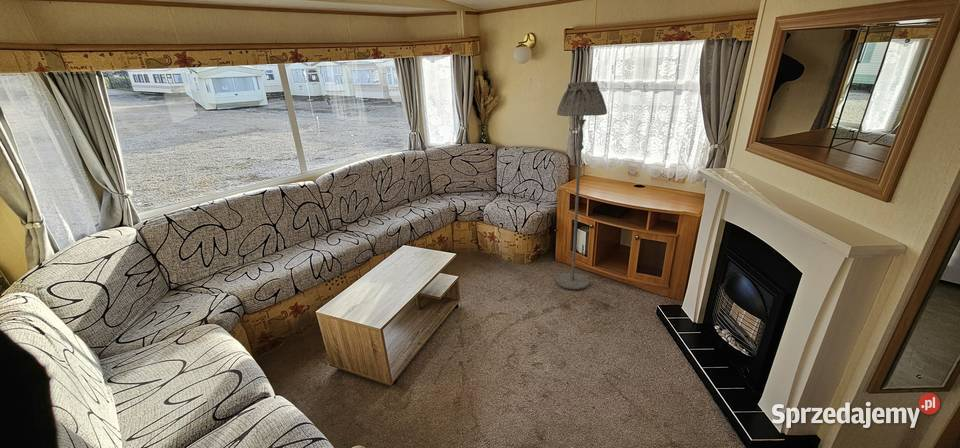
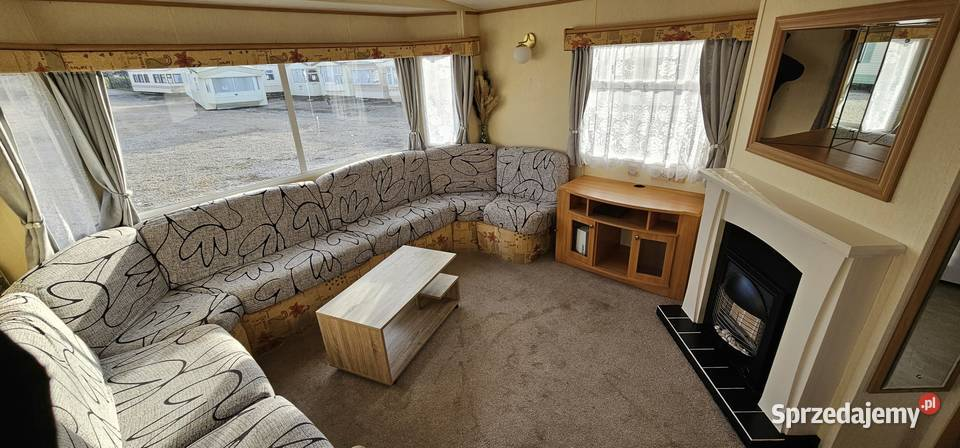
- floor lamp (577, 190)
